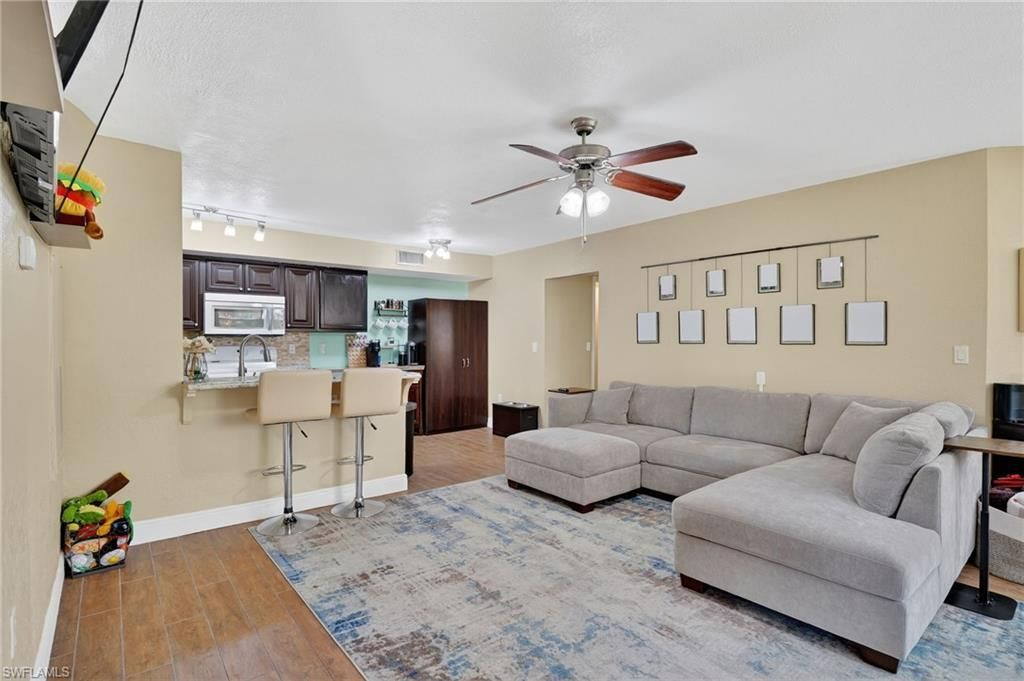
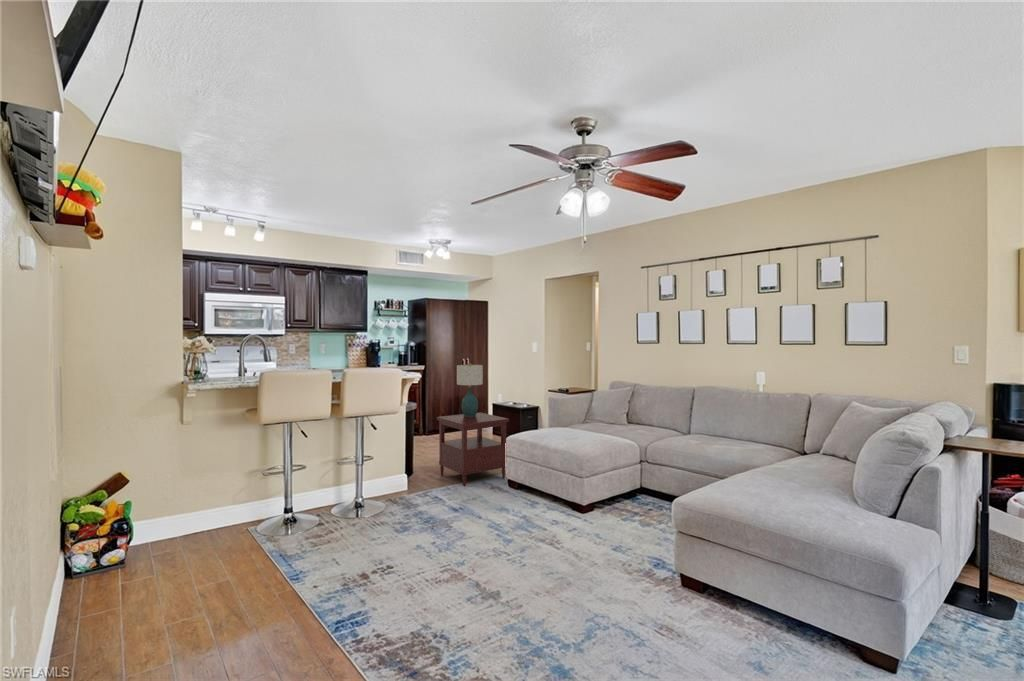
+ side table (472, 447)
+ table lamp (469, 389)
